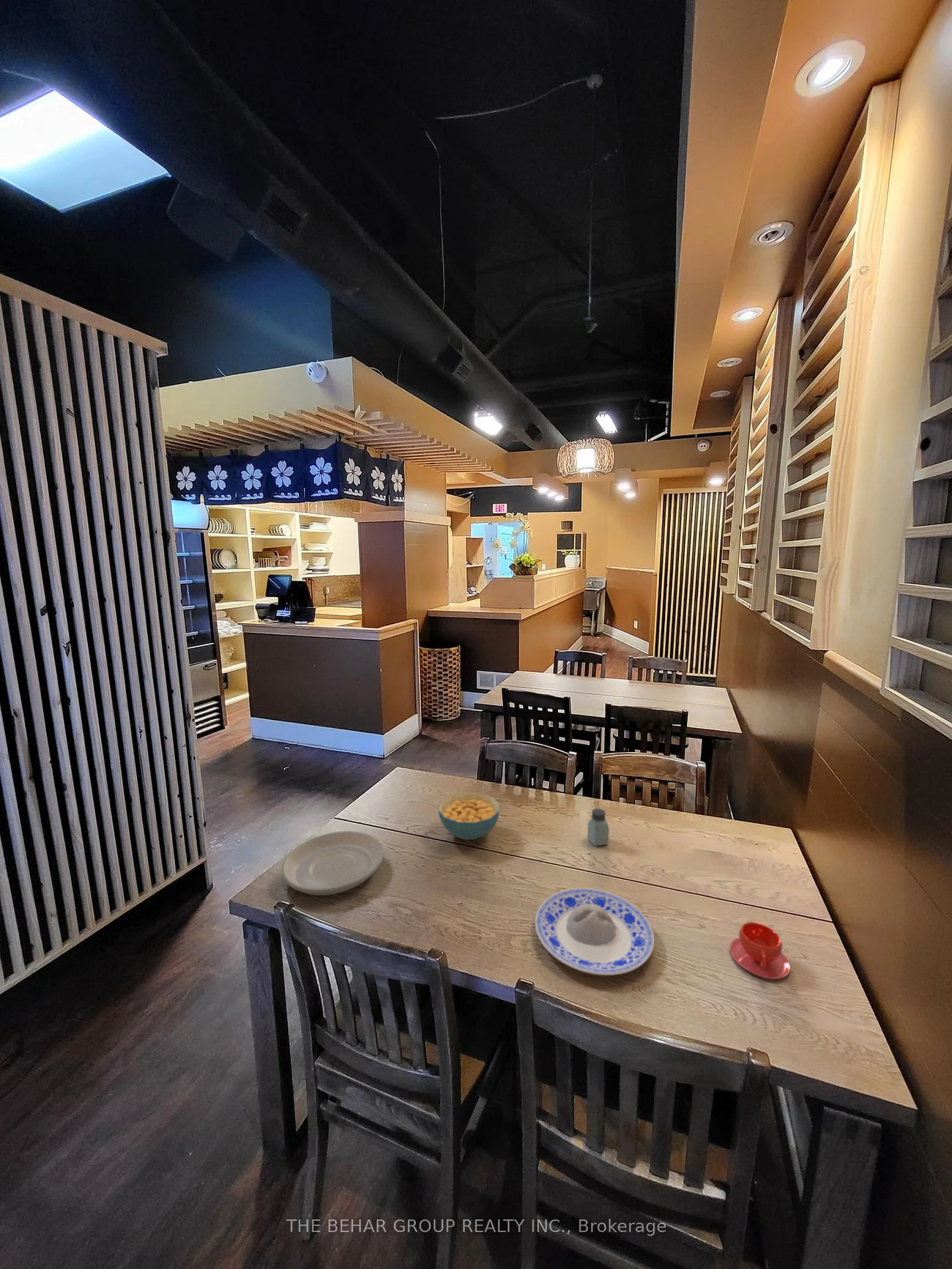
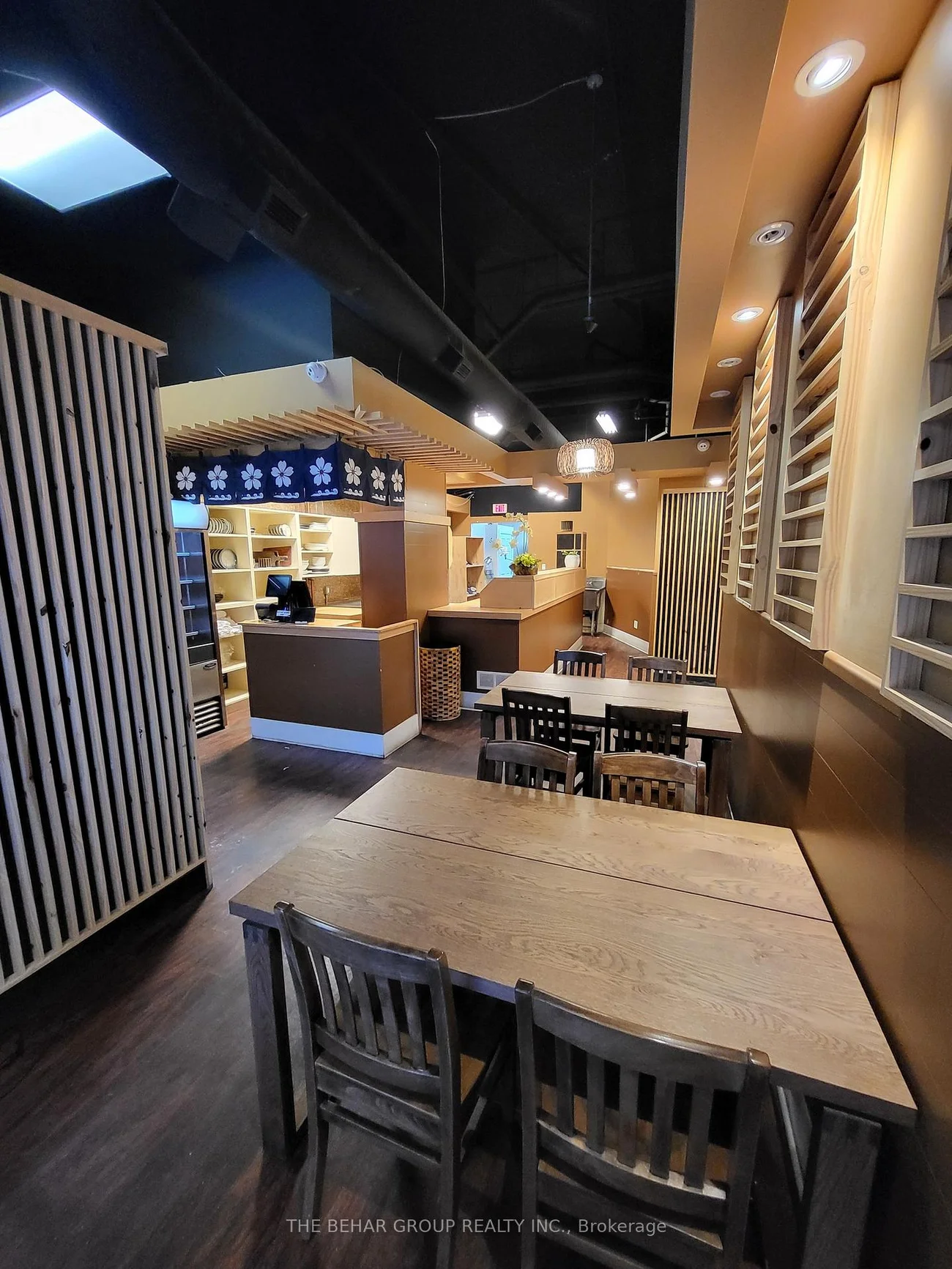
- cereal bowl (469, 820)
- teacup (760, 948)
- saltshaker (598, 826)
- plate (334, 864)
- plate (592, 926)
